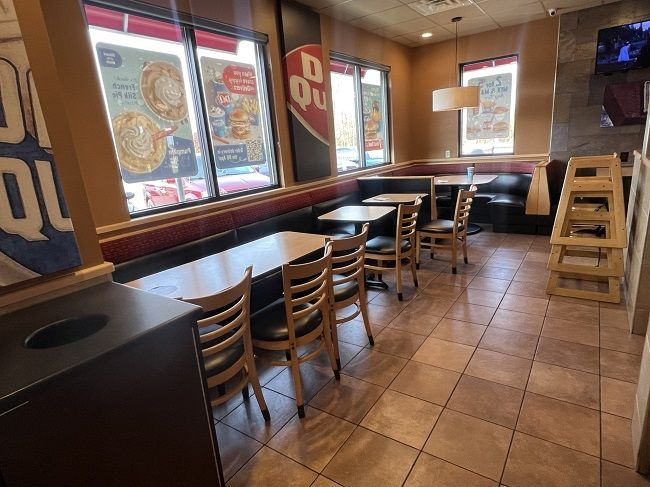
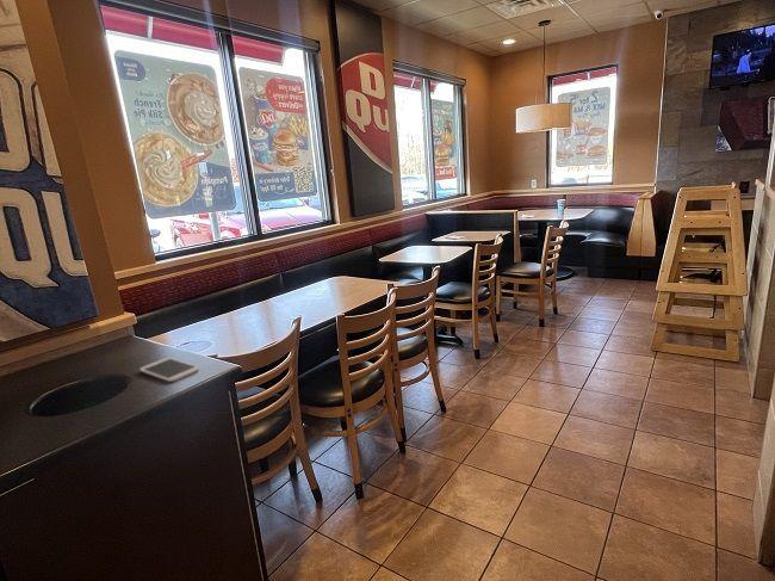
+ smartphone (169, 369)
